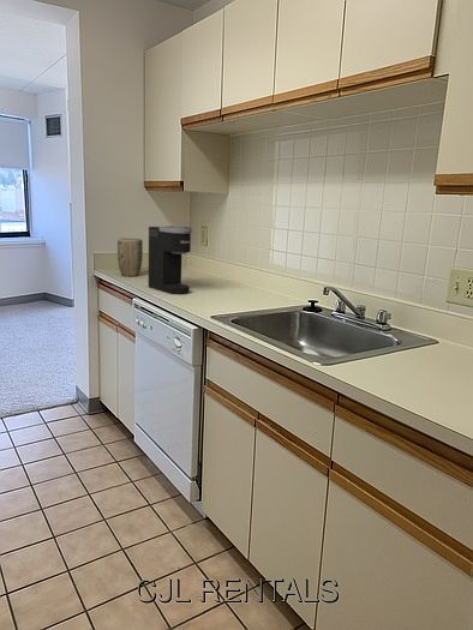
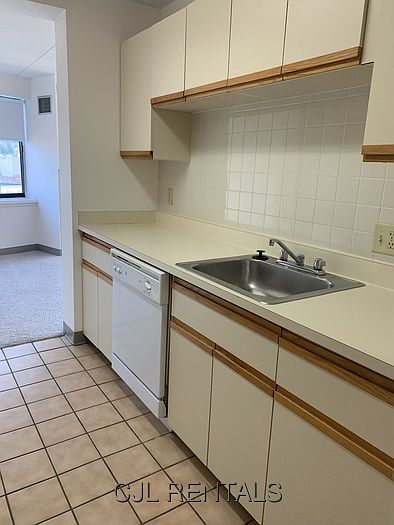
- coffee maker (168, 258)
- plant pot (130, 257)
